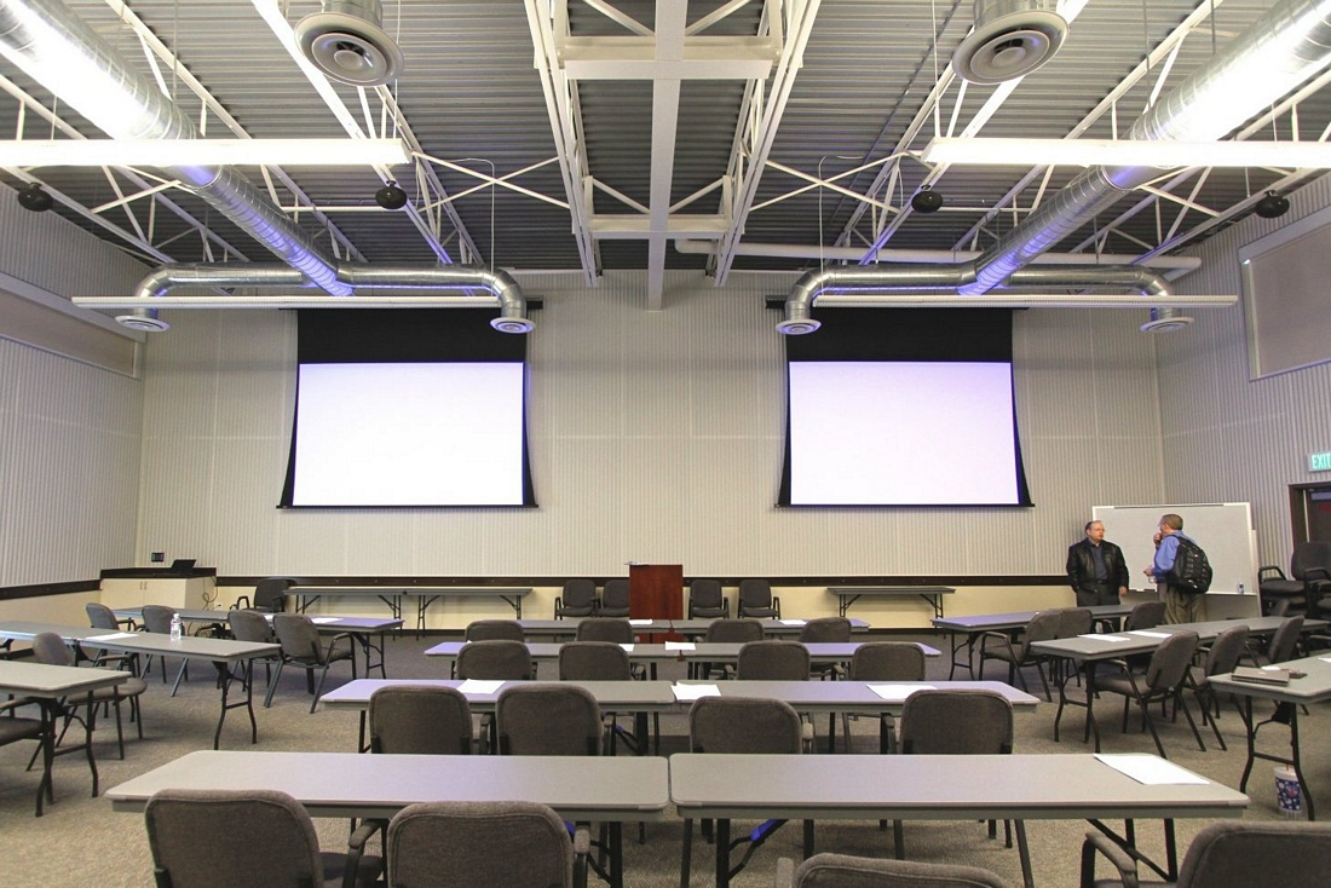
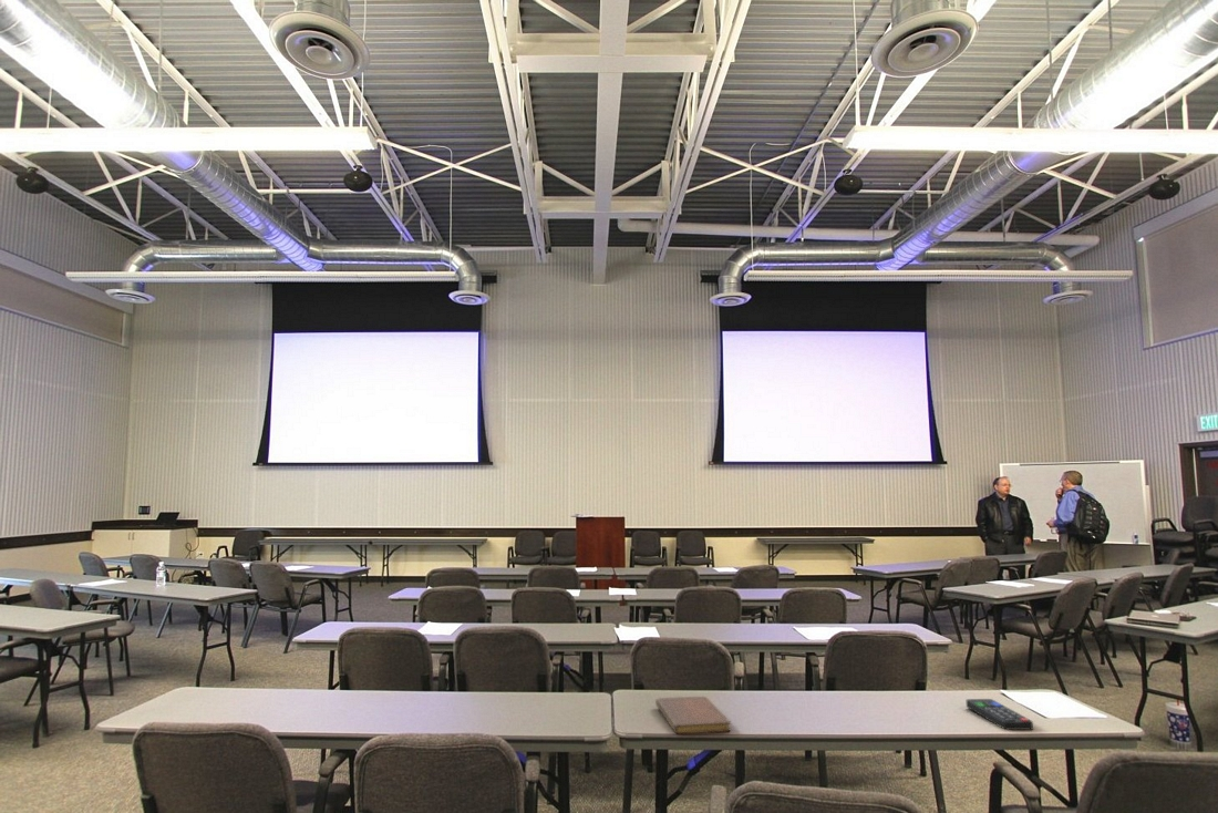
+ remote control (998, 712)
+ notebook (691, 713)
